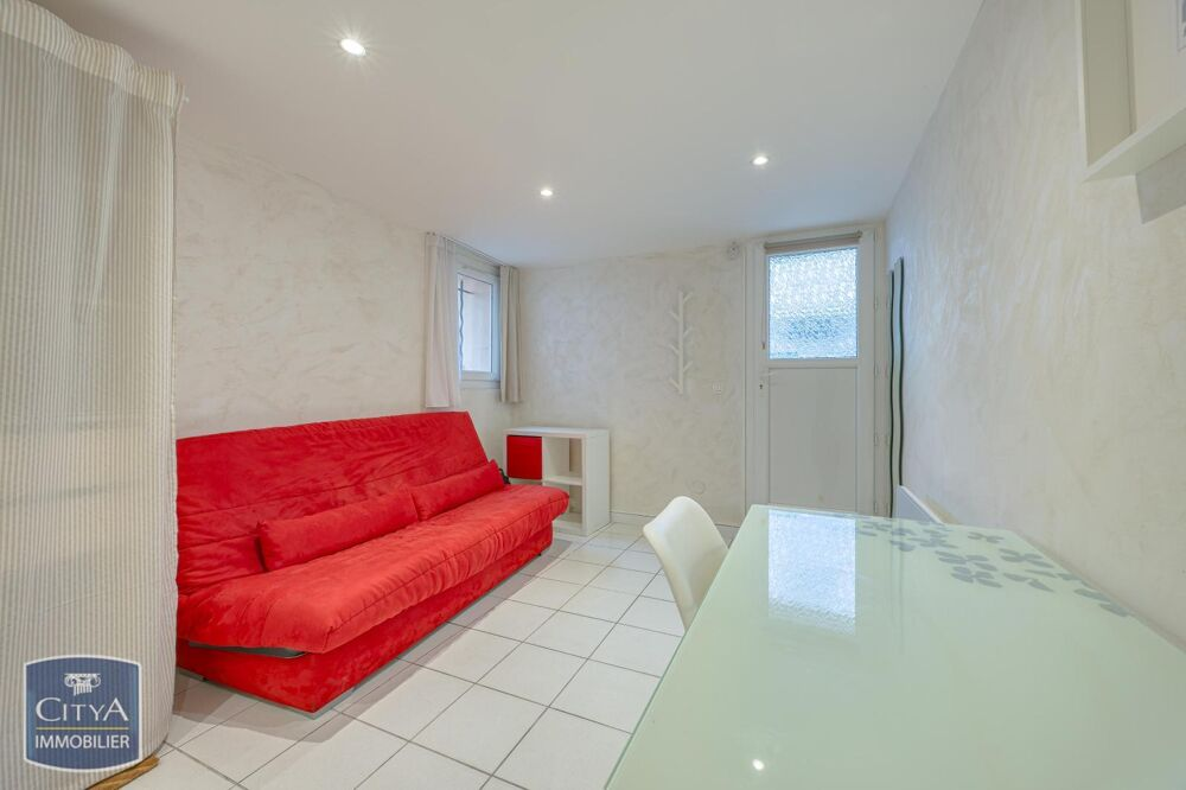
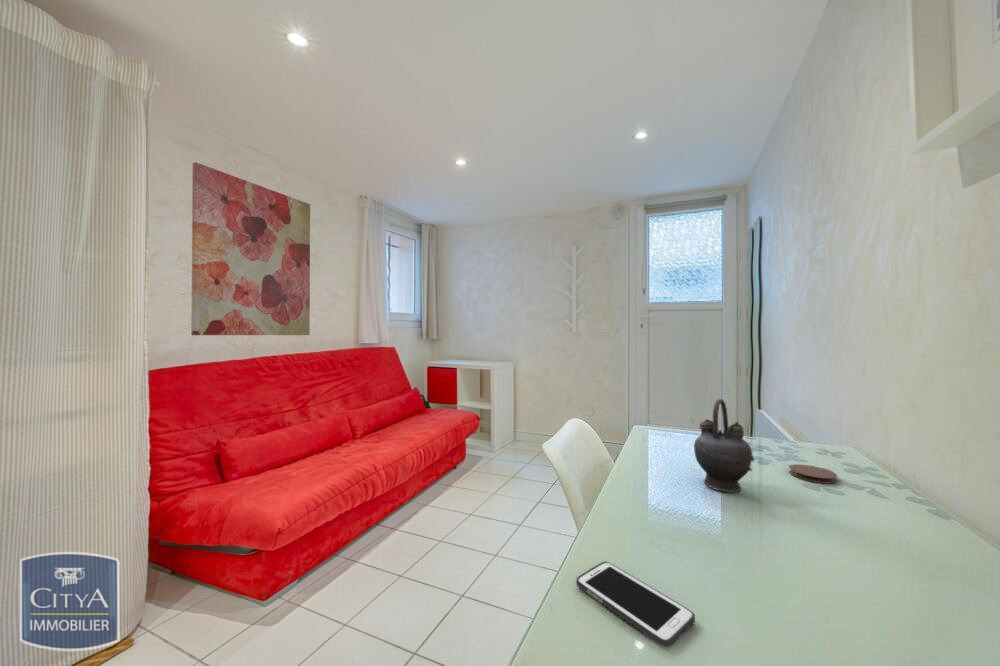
+ coaster (812, 473)
+ wall art (259, 260)
+ teapot (724, 442)
+ cell phone (631, 598)
